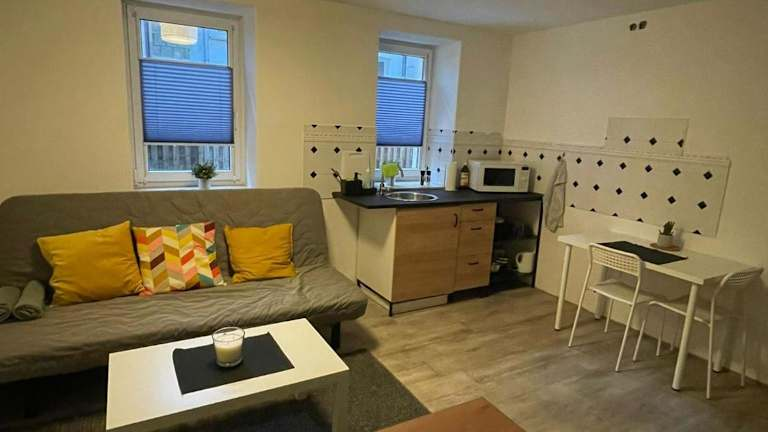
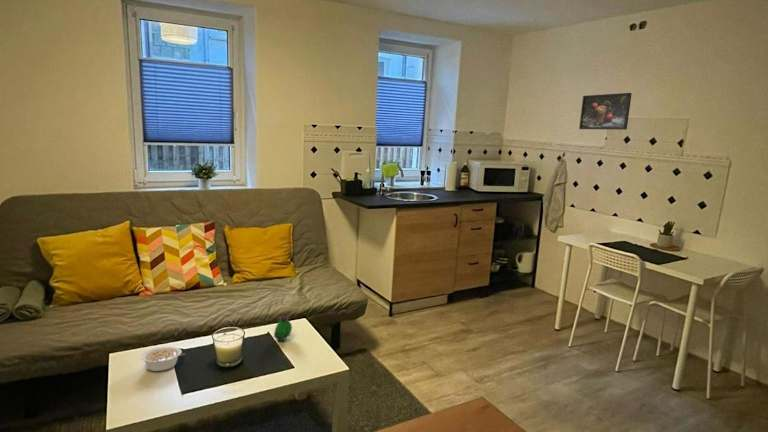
+ flowering cactus (282, 327)
+ legume (163, 358)
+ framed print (604, 112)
